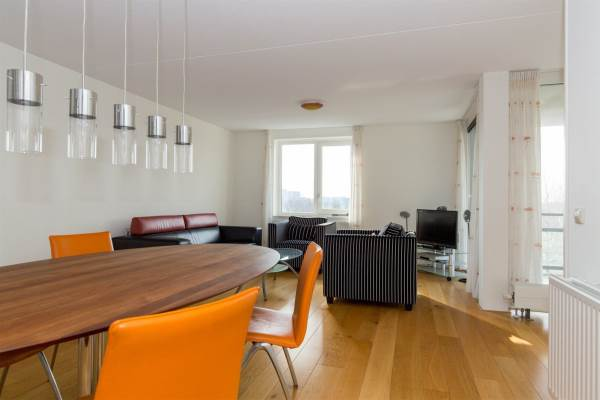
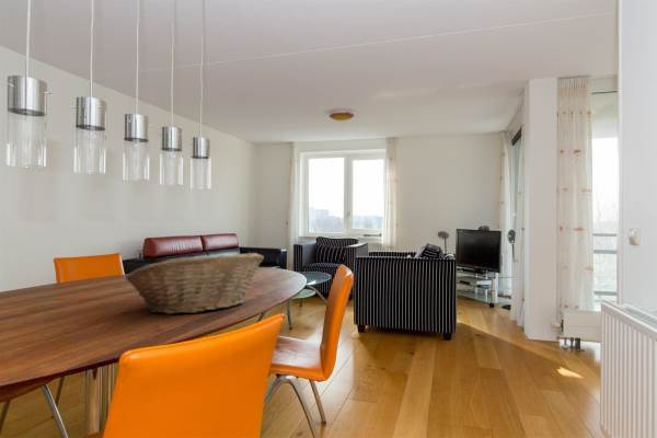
+ fruit basket (199, 278)
